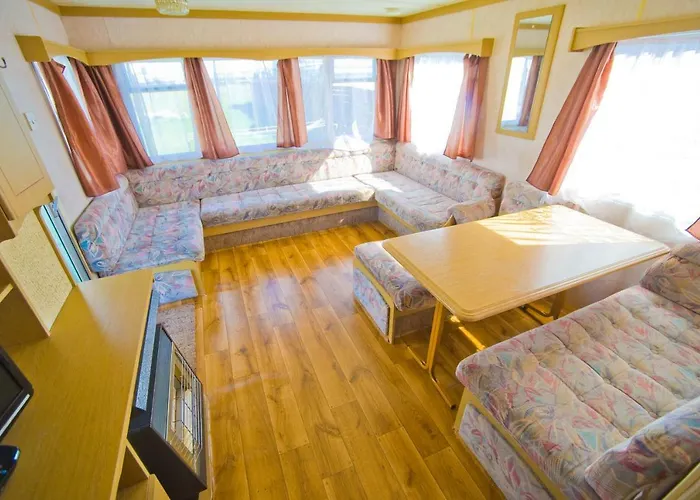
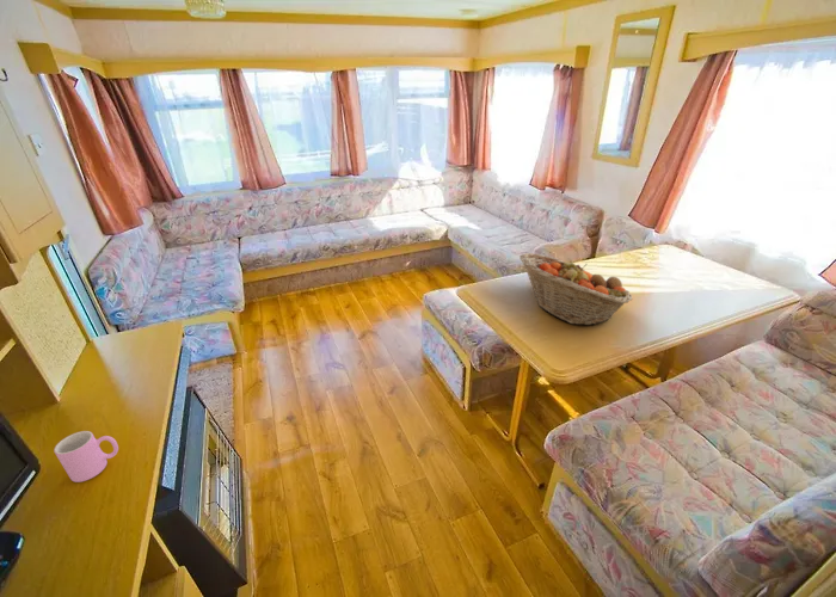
+ cup (90, 453)
+ fruit basket (571, 283)
